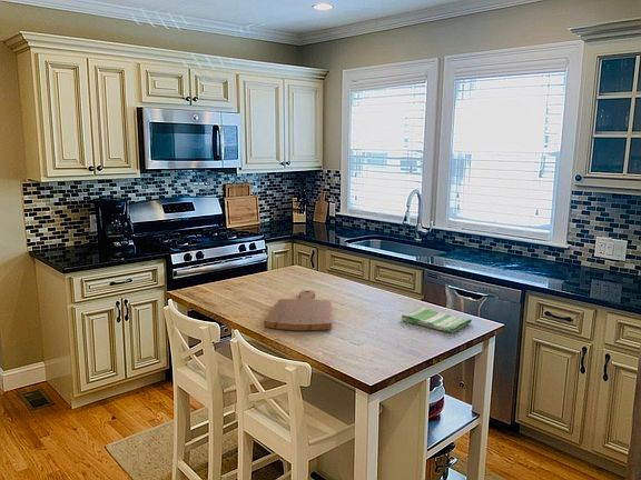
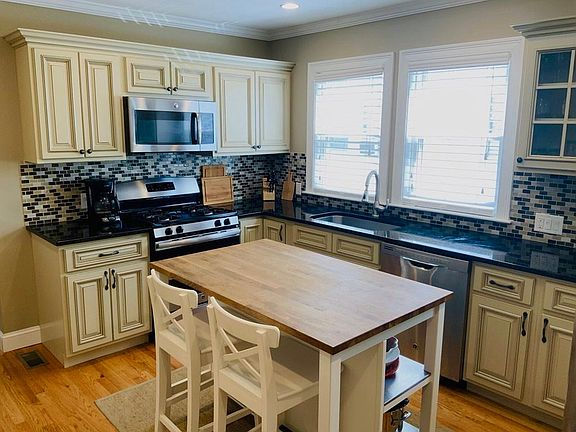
- cutting board (302, 310)
- dish towel (435, 318)
